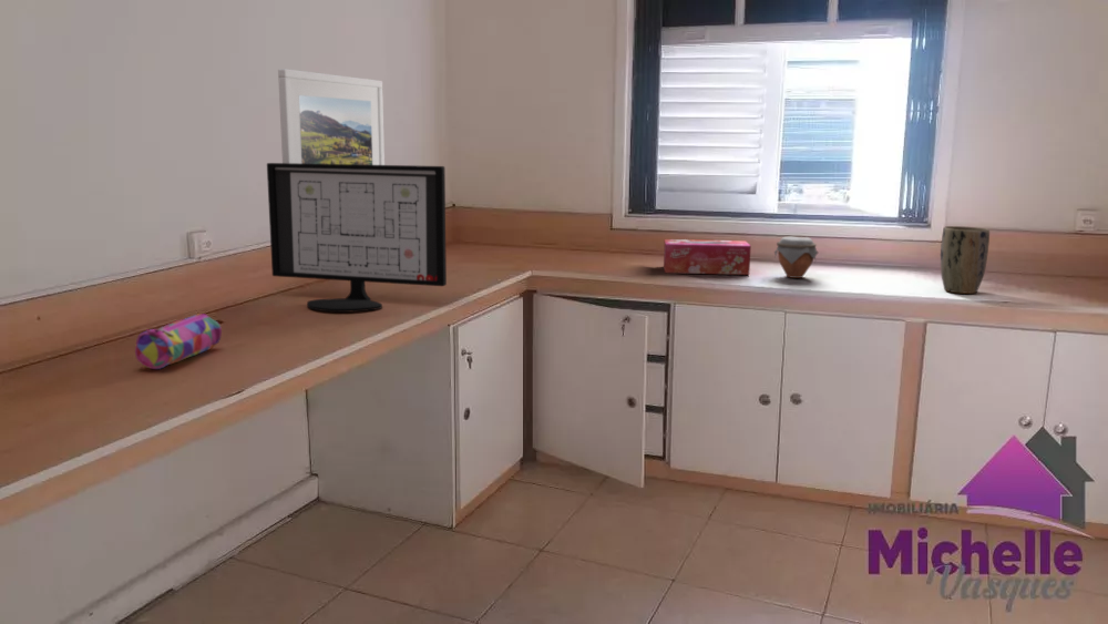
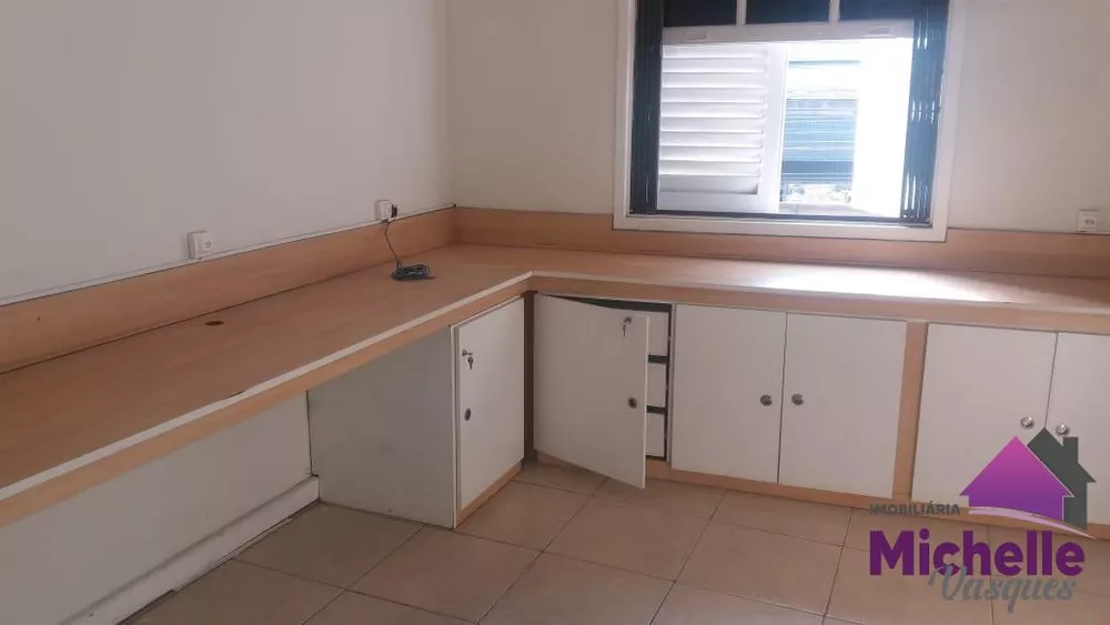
- jar (796, 257)
- computer monitor (341, 236)
- pencil case (179, 339)
- tissue box (706, 256)
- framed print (337, 145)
- plant pot (963, 259)
